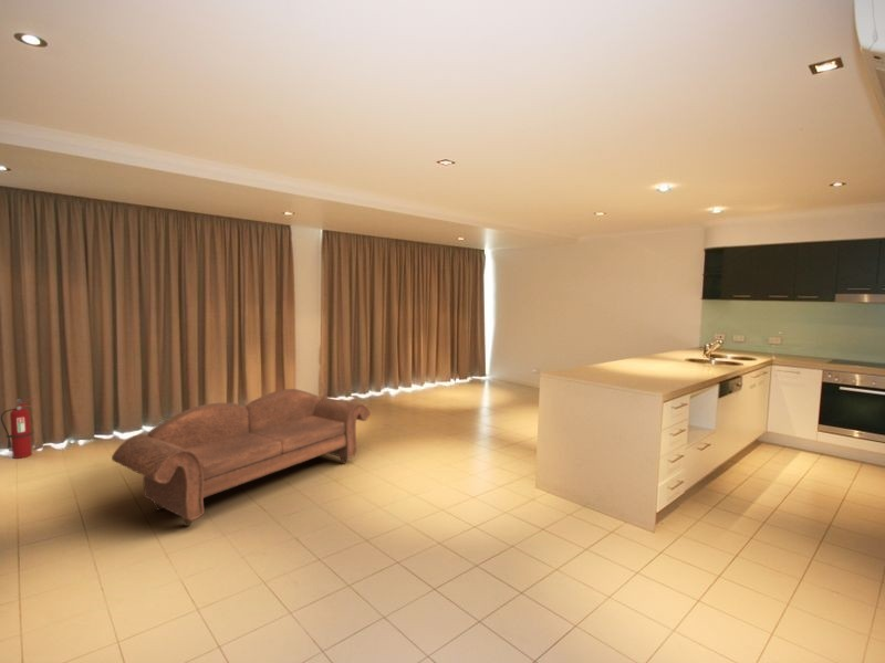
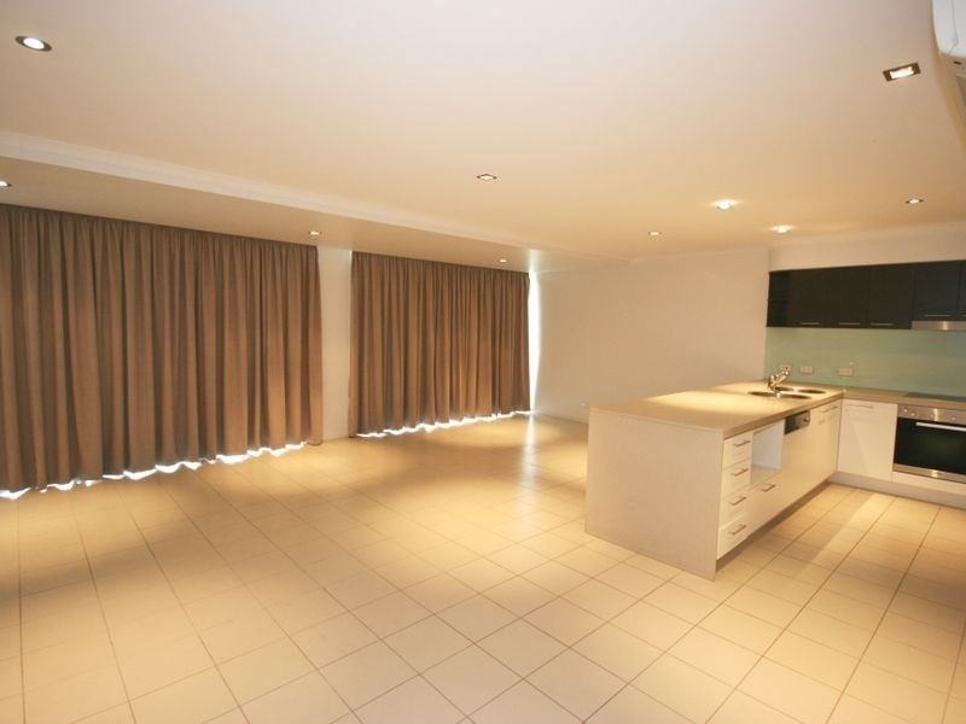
- sofa (262, 442)
- fire extinguisher (18, 428)
